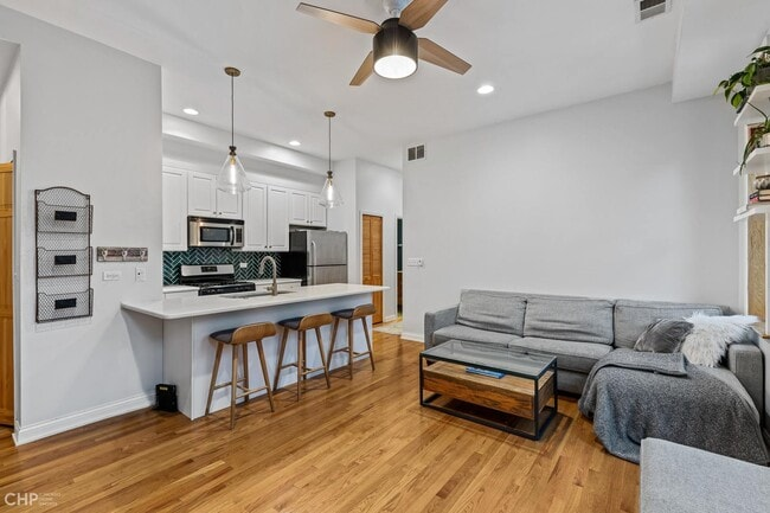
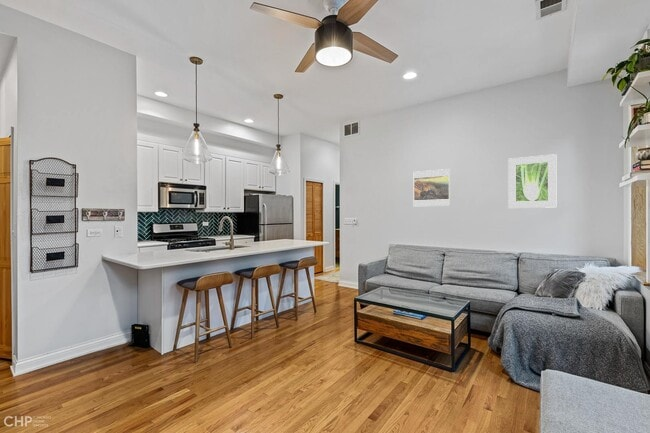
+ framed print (531, 182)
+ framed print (431, 188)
